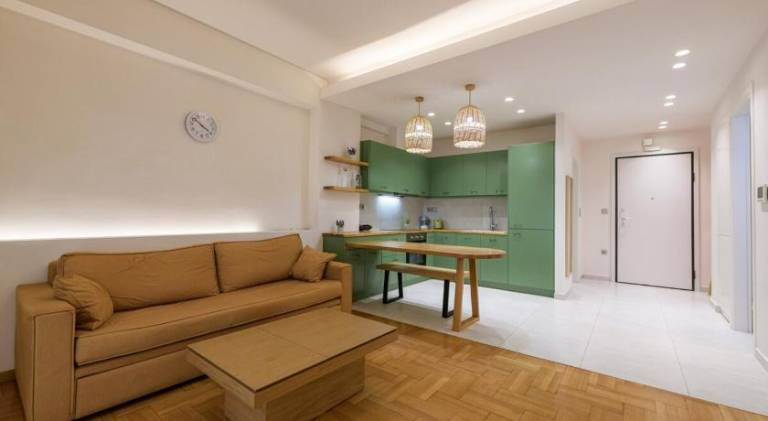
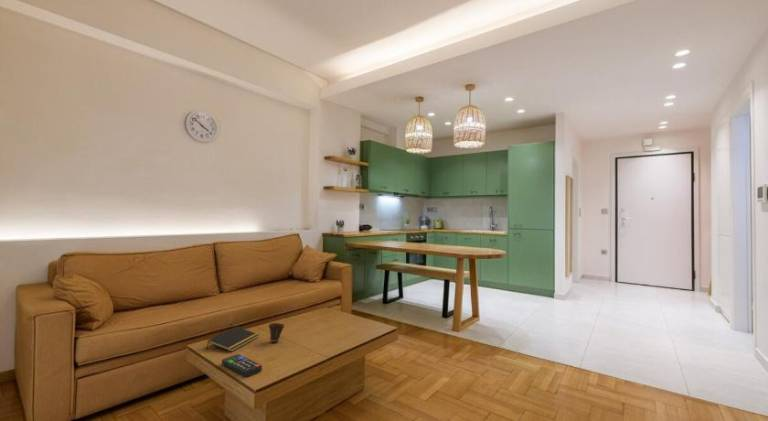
+ remote control (241, 364)
+ cup (276, 332)
+ notepad (234, 338)
